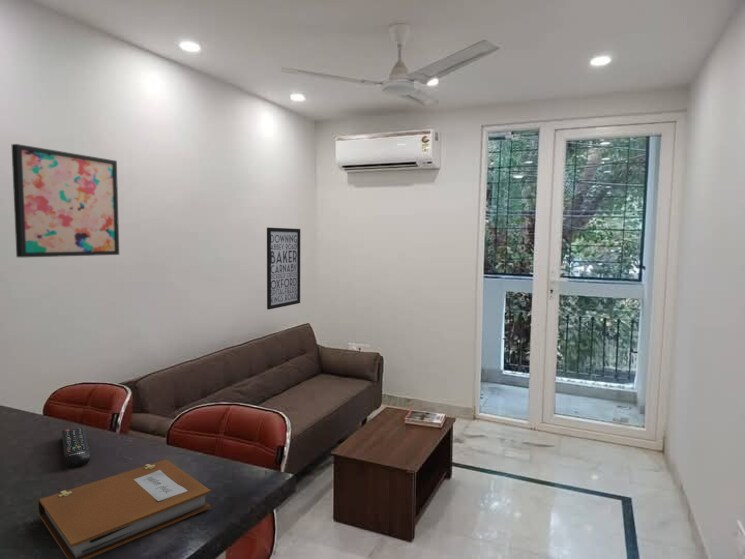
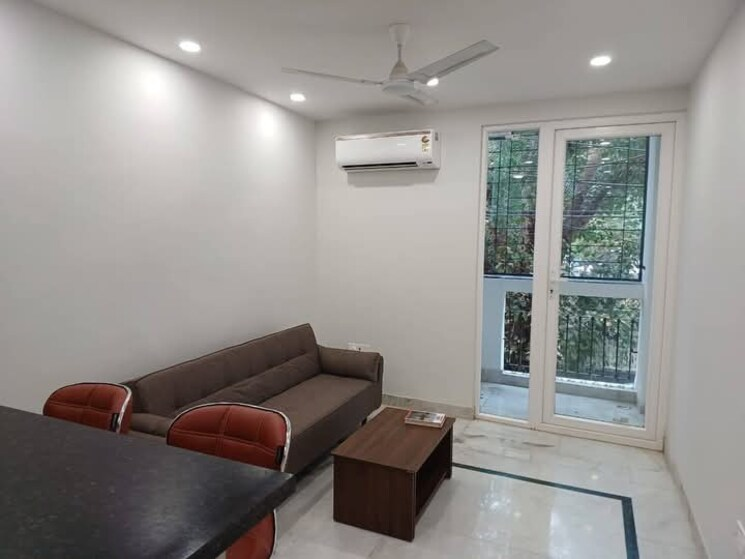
- notebook (129, 501)
- wall art (70, 205)
- remote control (75, 444)
- wall art (284, 267)
